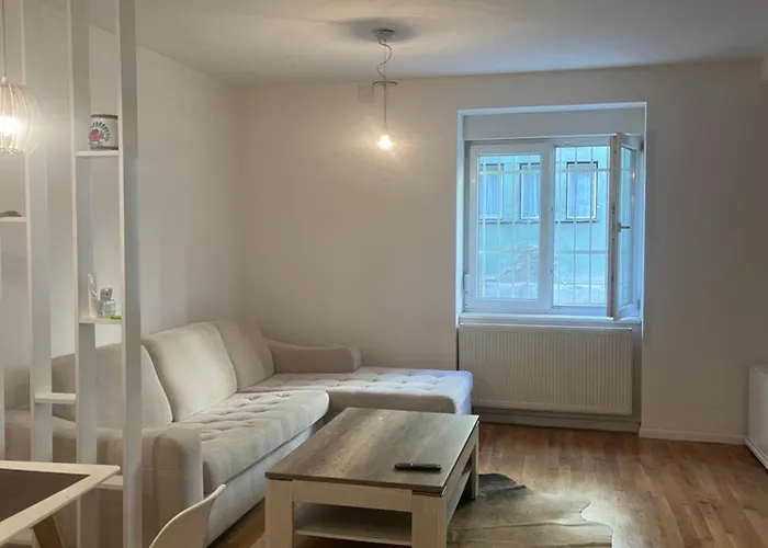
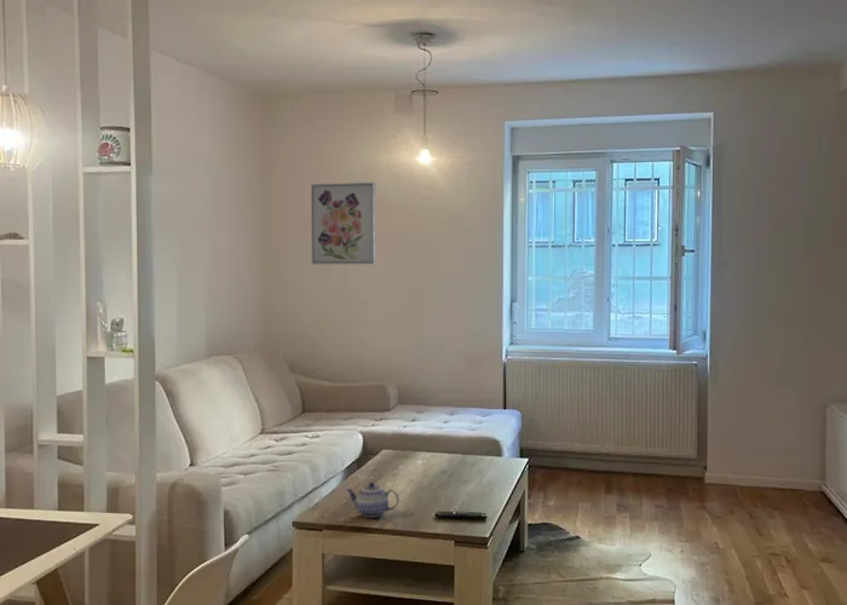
+ wall art (342, 224)
+ teapot (371, 499)
